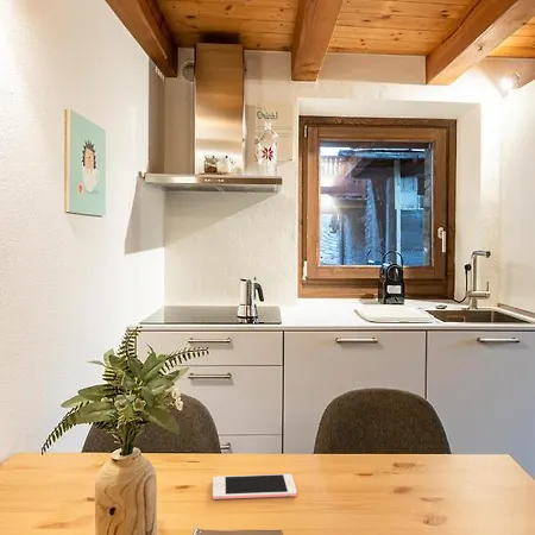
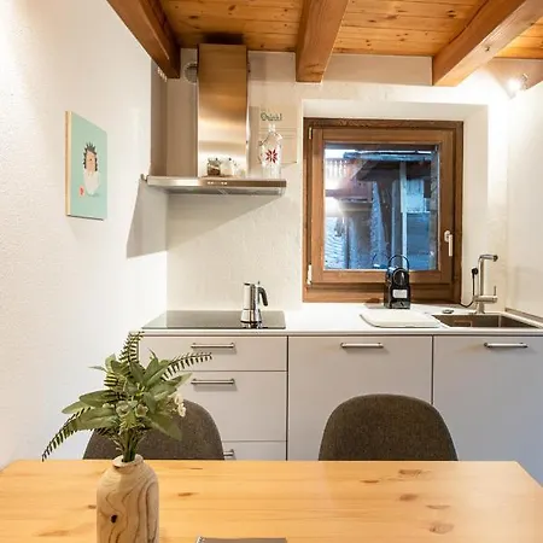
- cell phone (253, 485)
